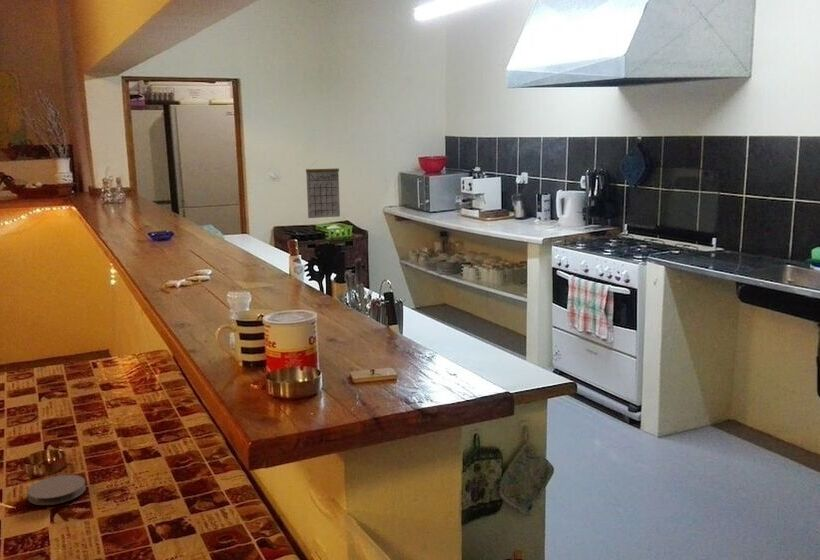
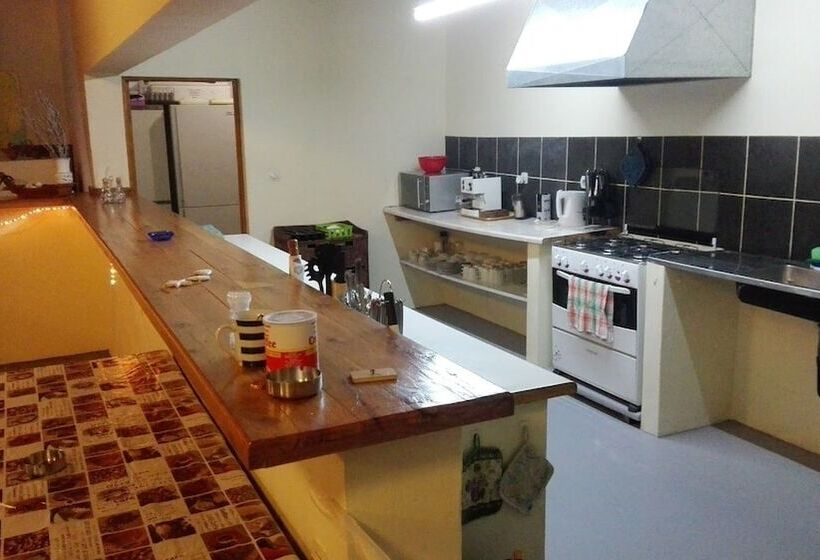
- coaster (56, 489)
- calendar (323, 187)
